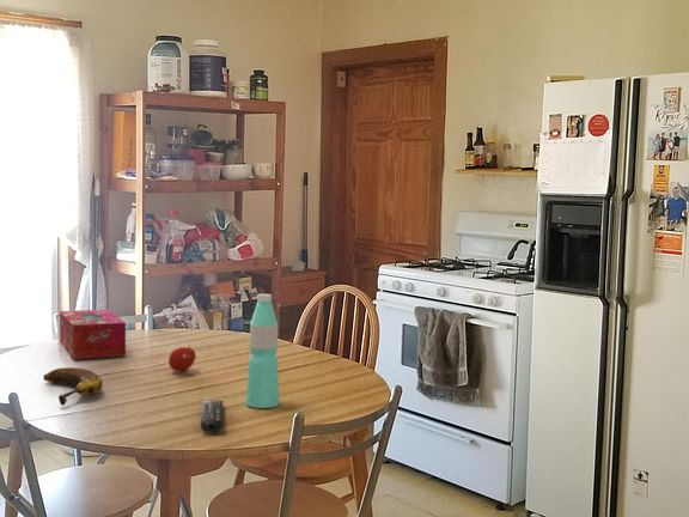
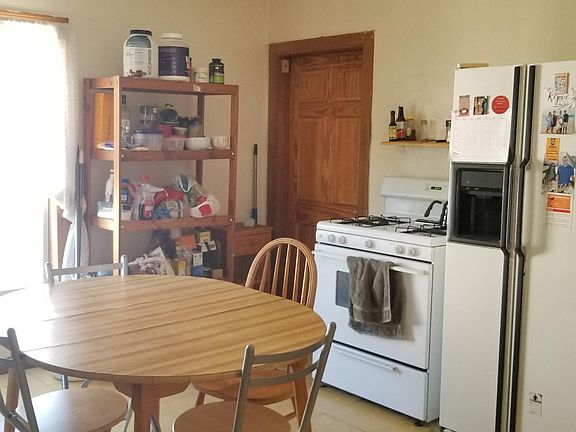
- fruit (182, 358)
- water bottle (263, 349)
- banana (71, 382)
- tissue box (91, 332)
- remote control (212, 414)
